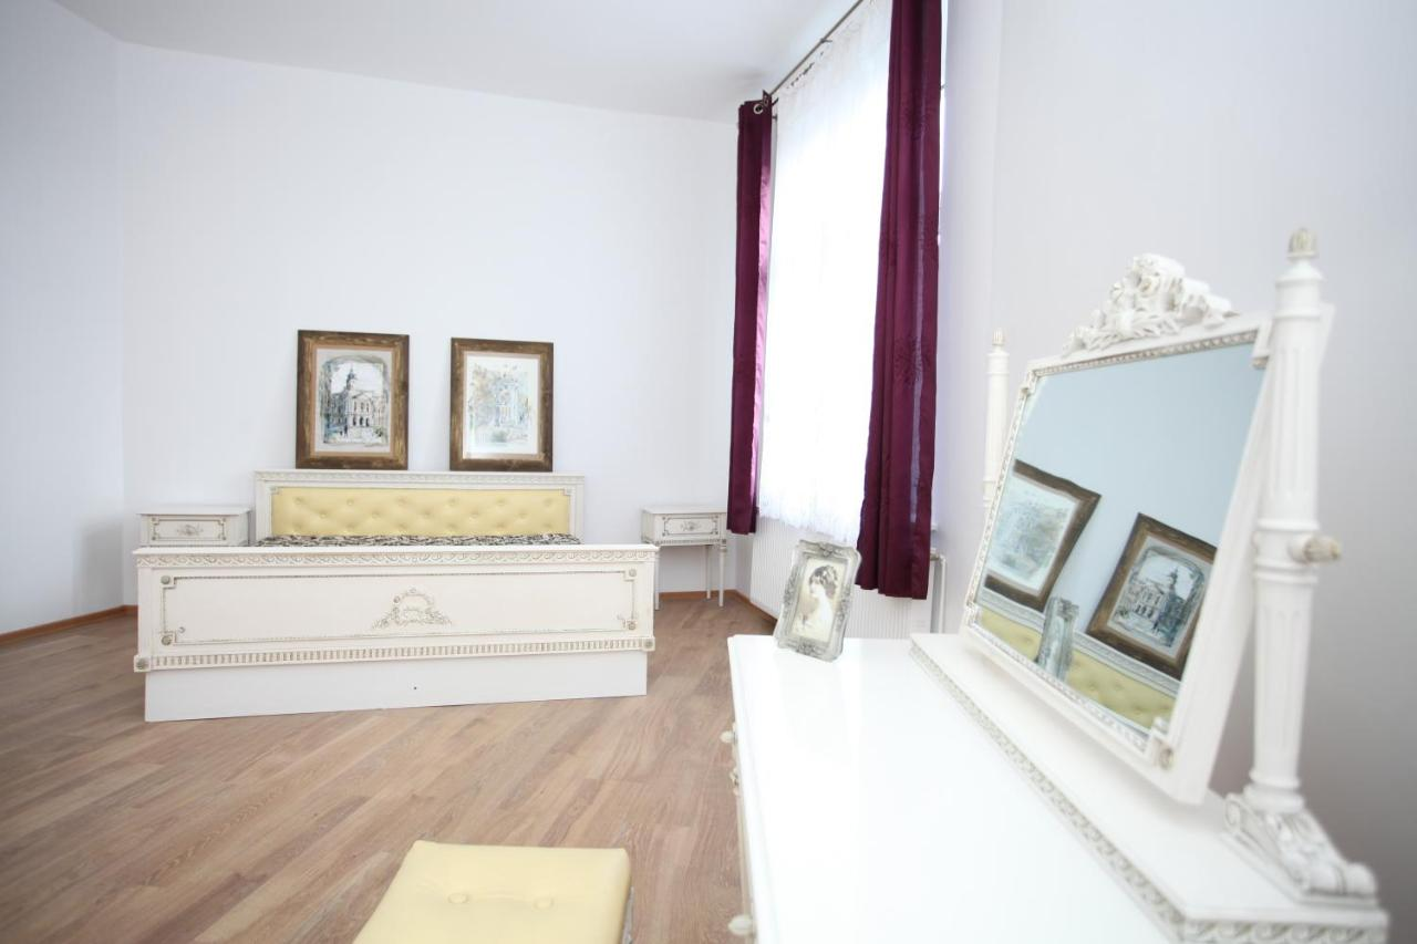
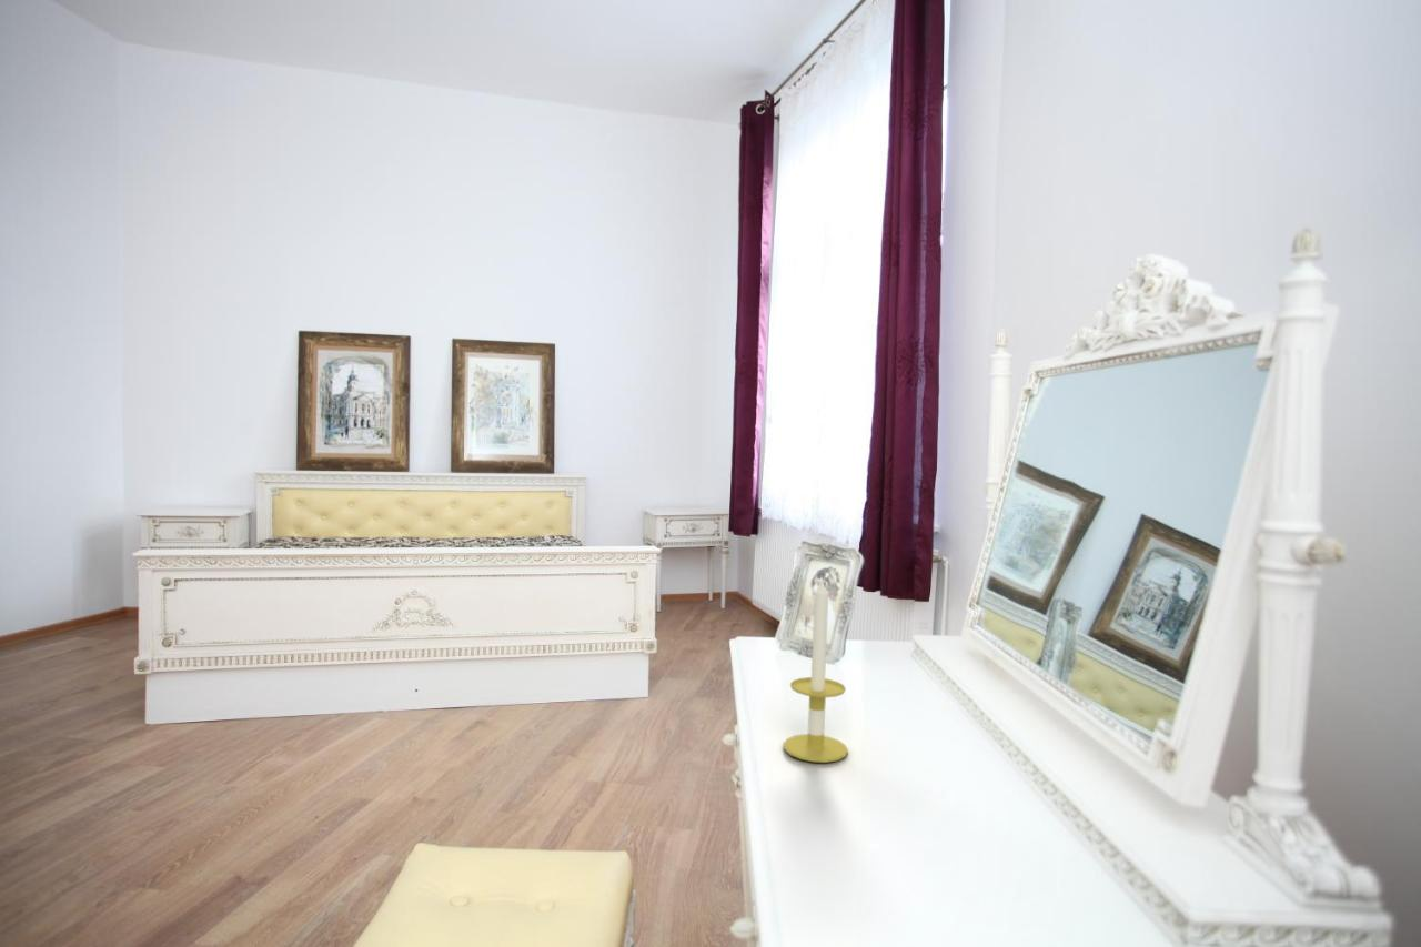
+ candle (818, 663)
